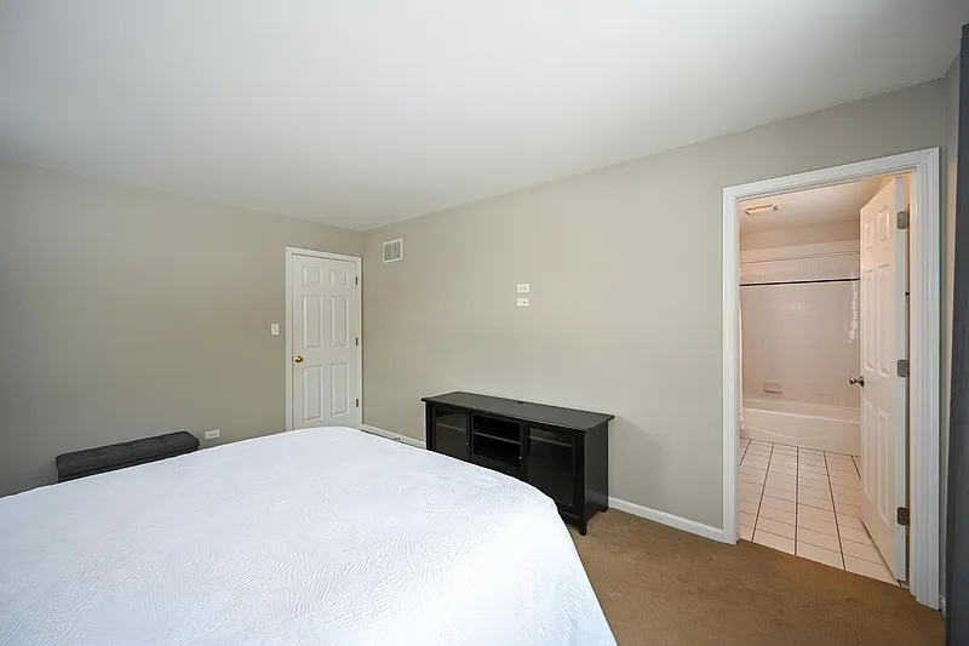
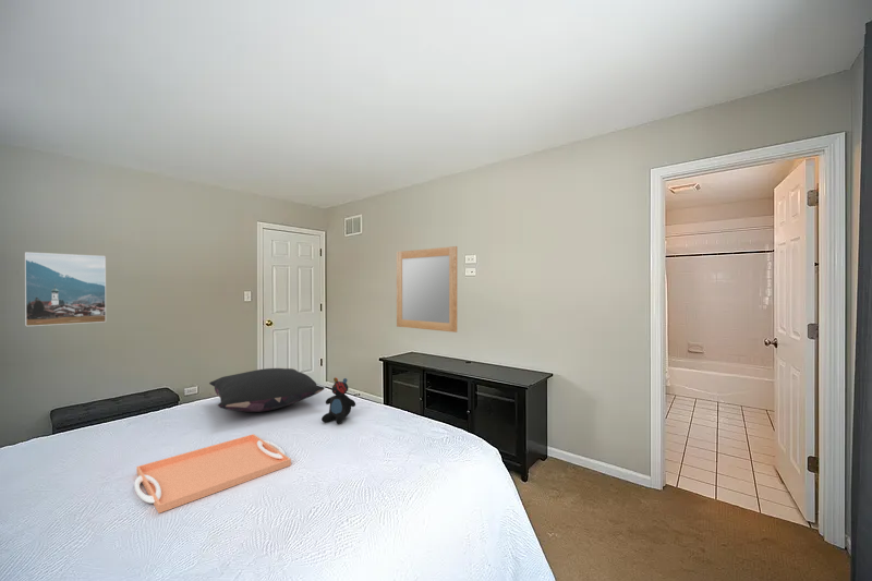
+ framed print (68, 289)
+ home mirror (424, 289)
+ serving tray (215, 465)
+ pillow (265, 386)
+ teddy bear (337, 399)
